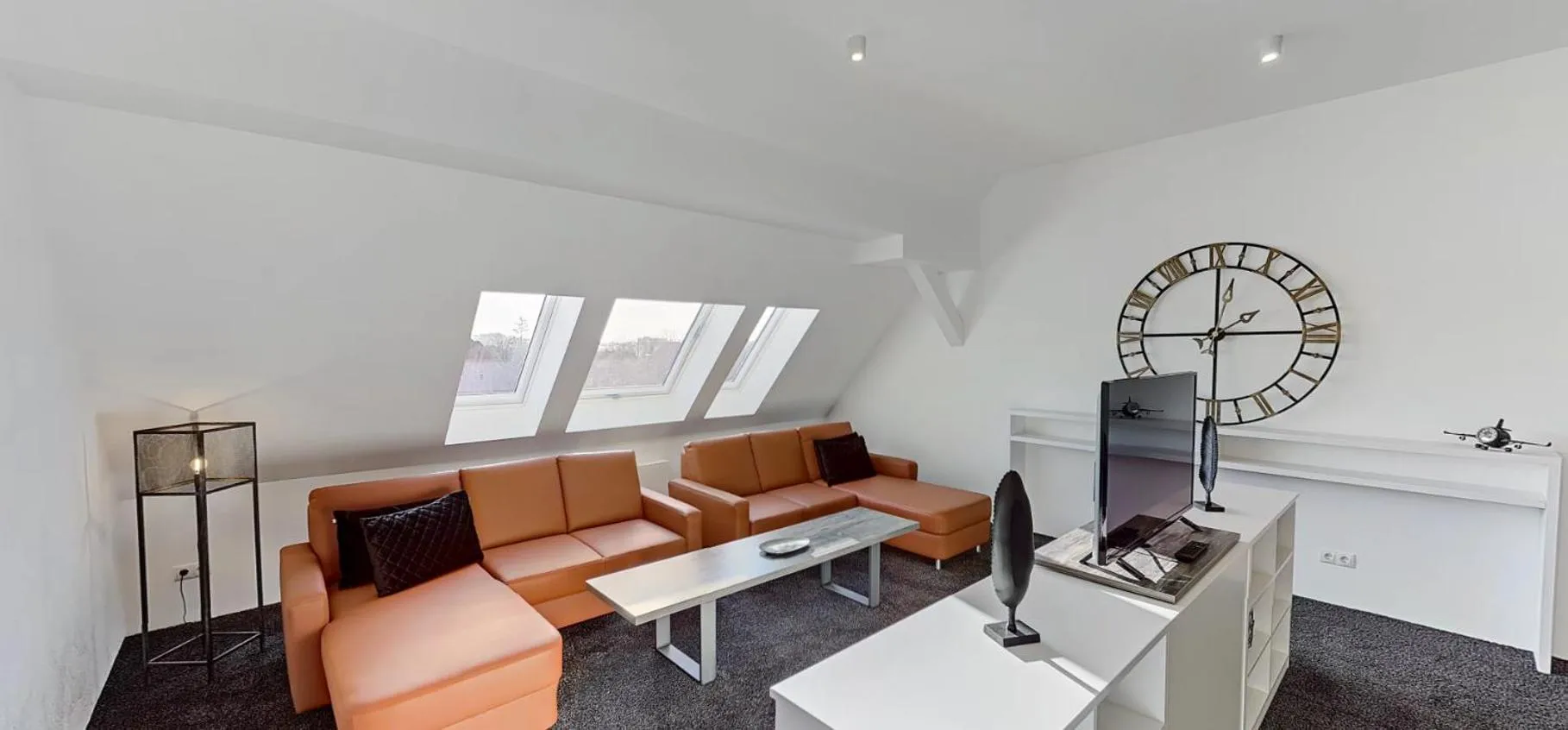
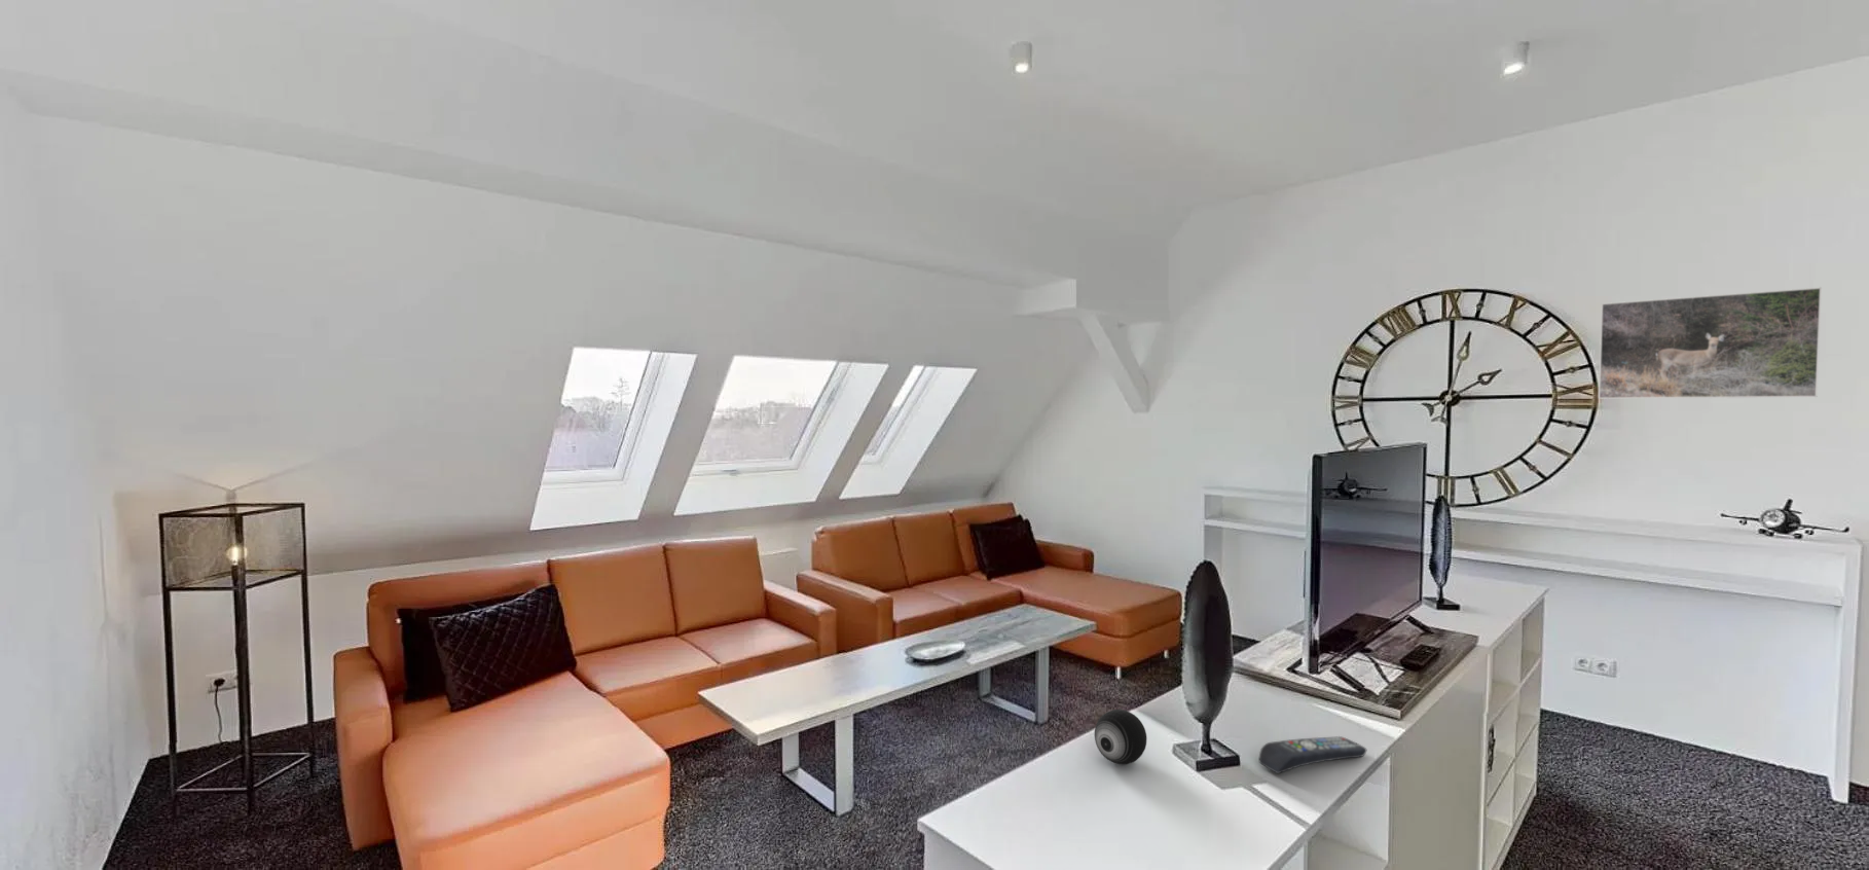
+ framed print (1701, 347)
+ remote control (1312, 751)
+ speaker (1119, 737)
